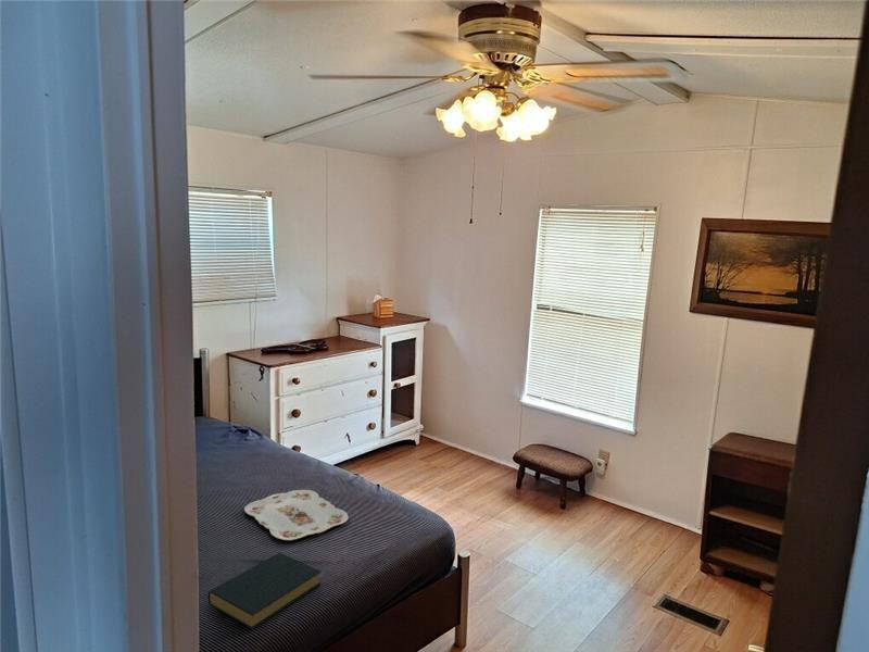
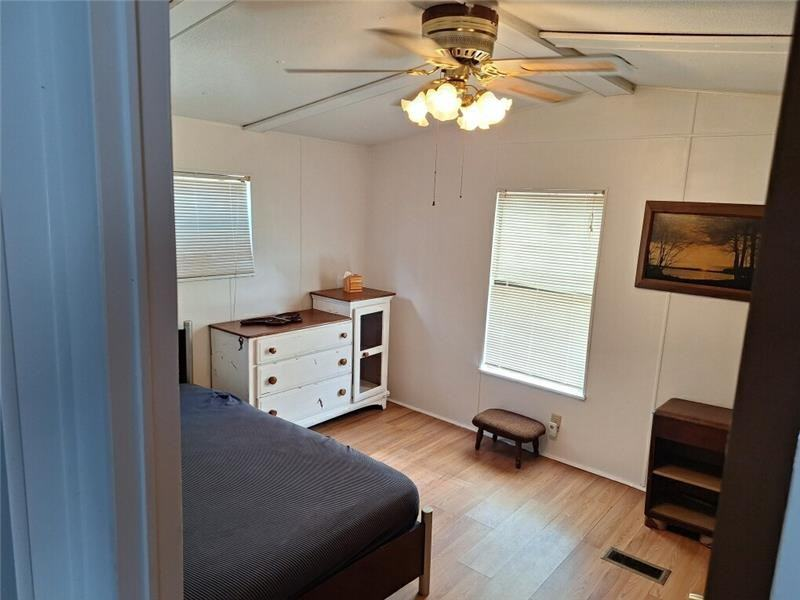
- hardback book (266, 587)
- serving tray (295, 513)
